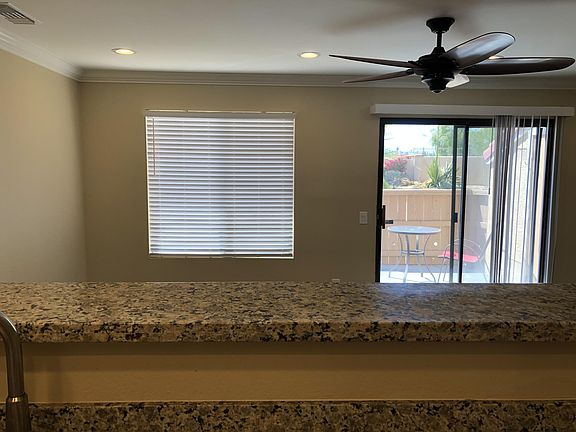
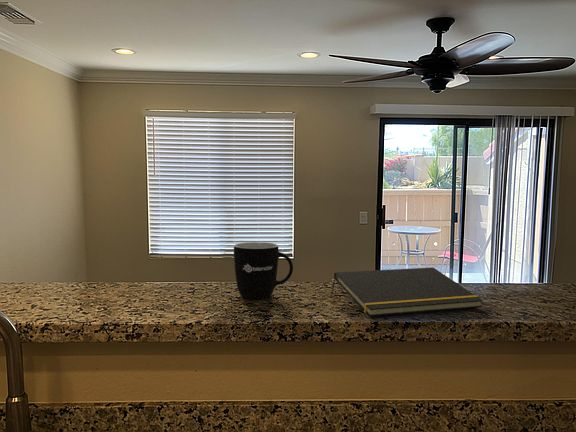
+ mug (263, 269)
+ notepad (404, 288)
